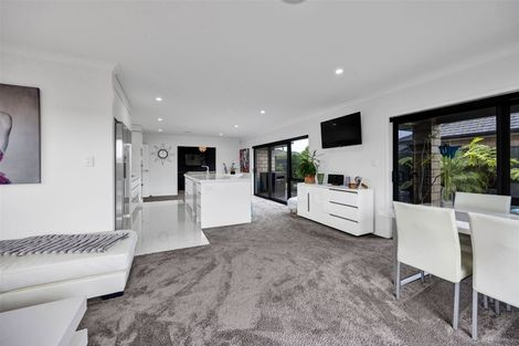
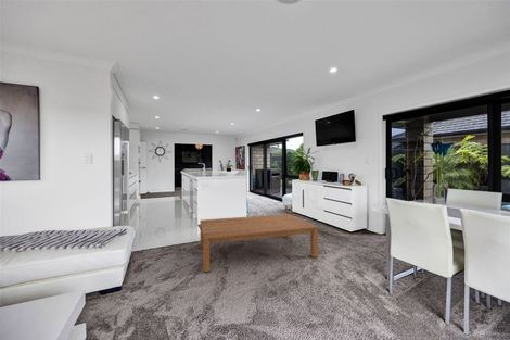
+ coffee table (255, 237)
